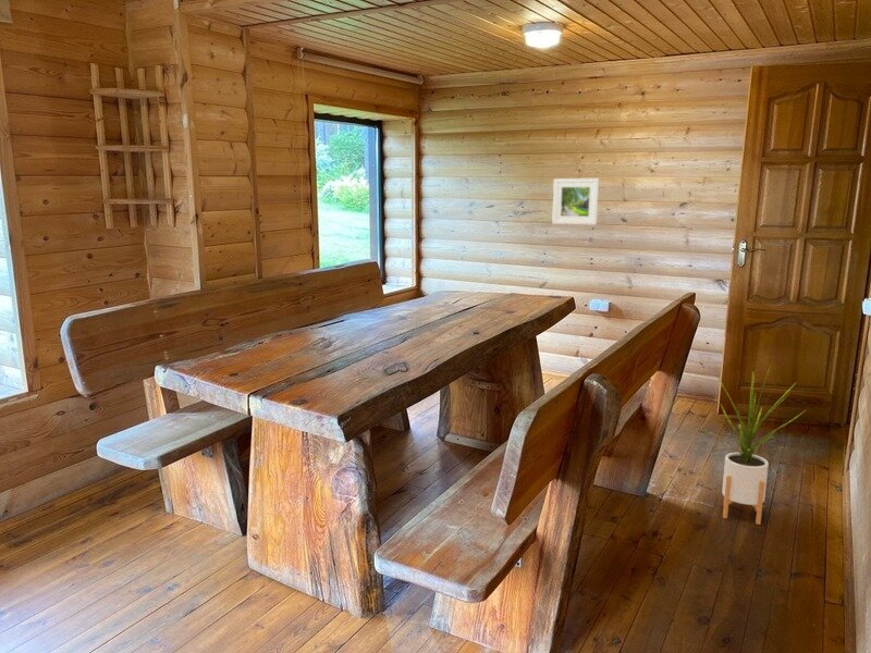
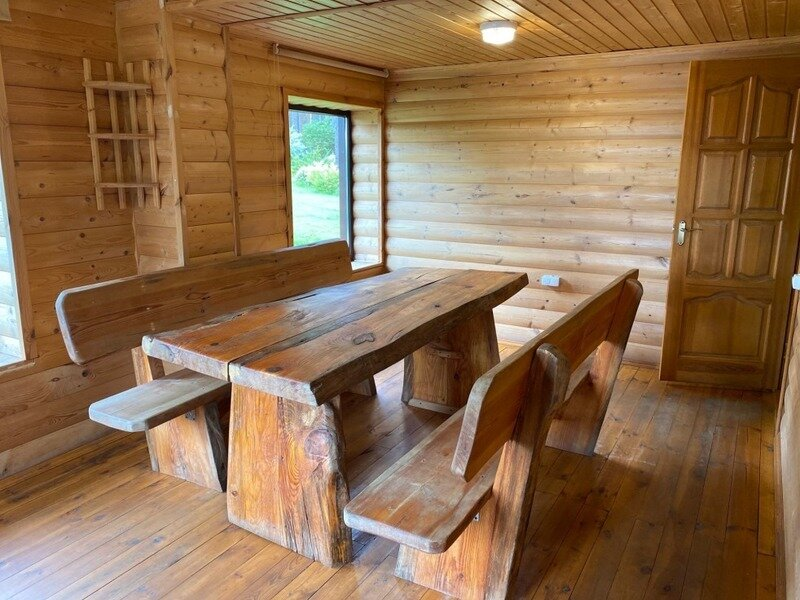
- house plant (745, 442)
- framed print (575, 201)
